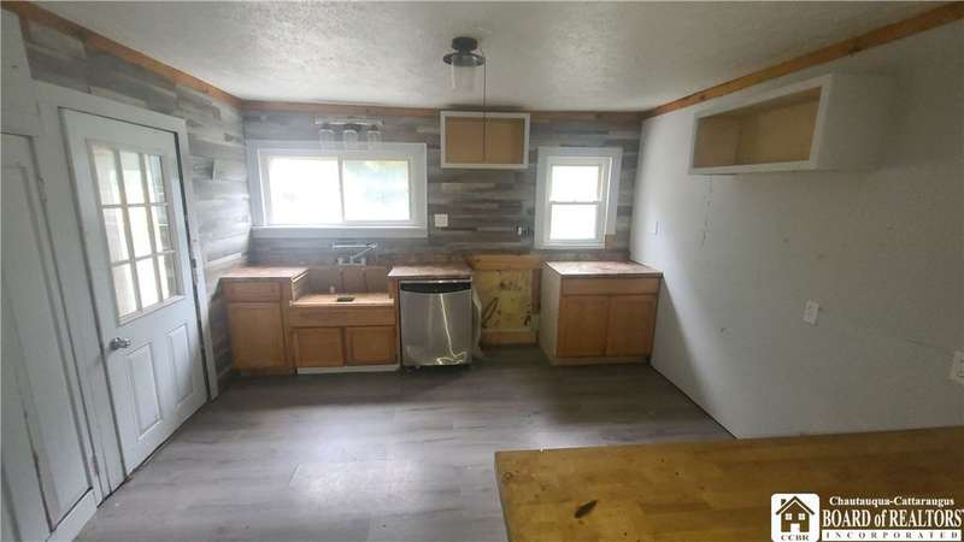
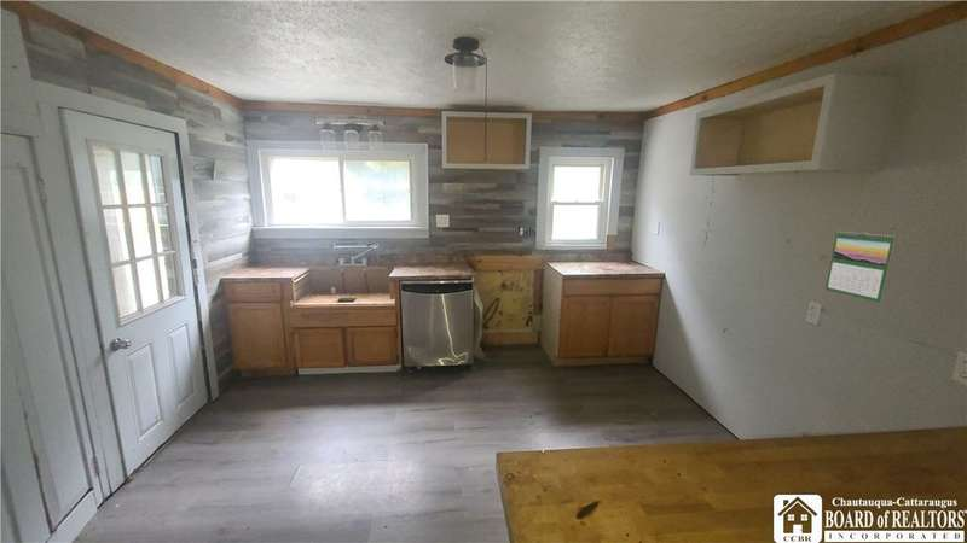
+ calendar (857, 264)
